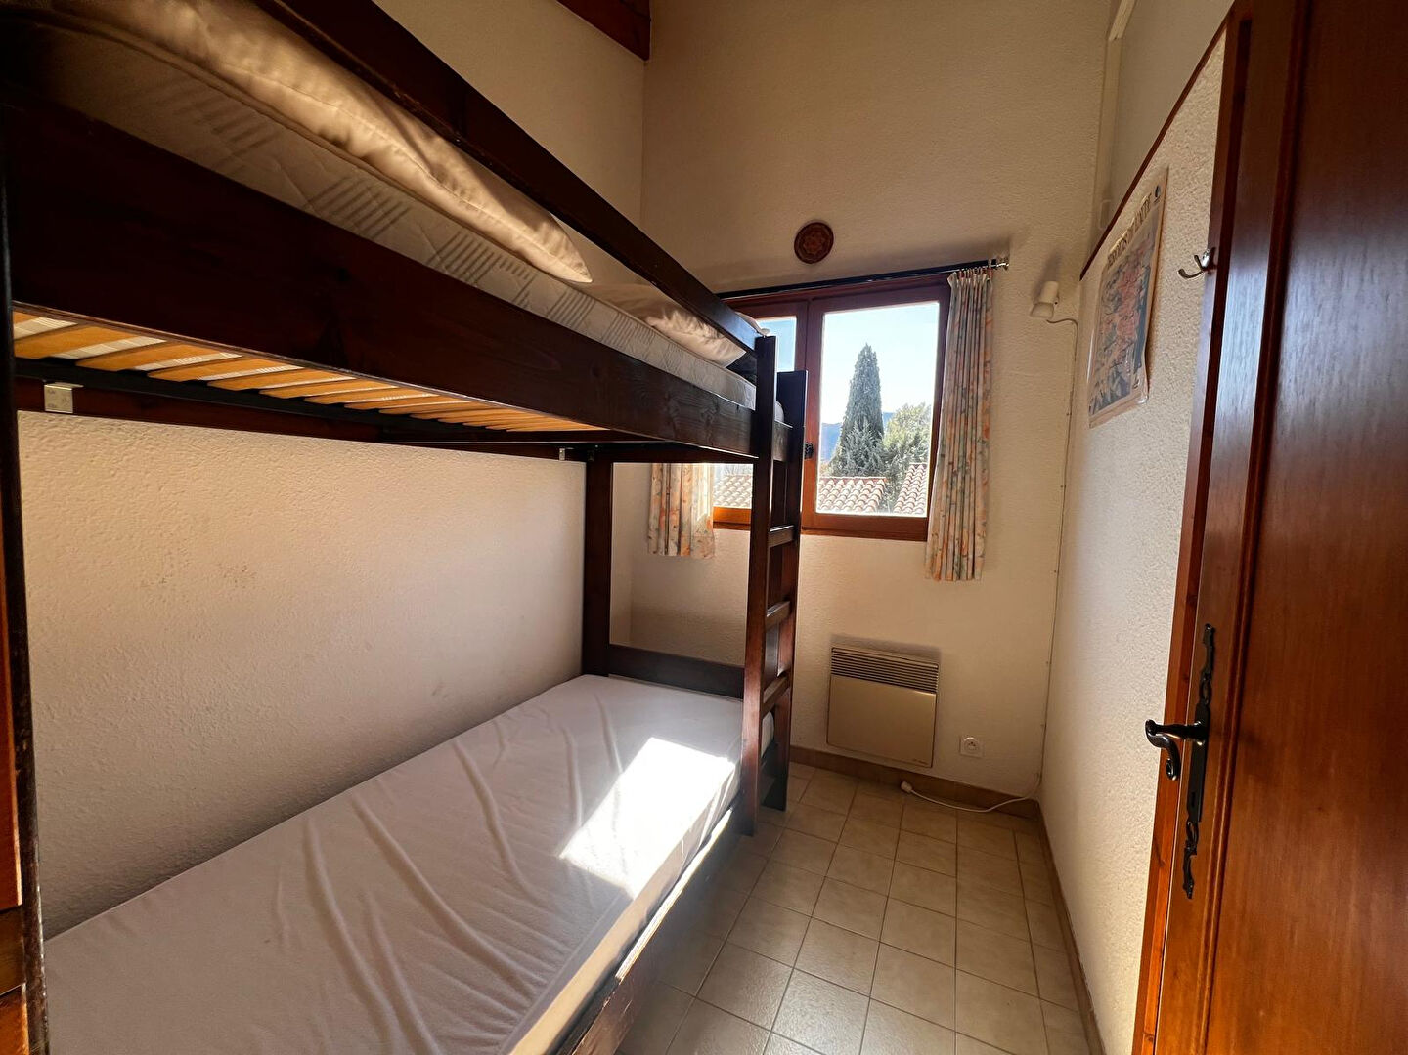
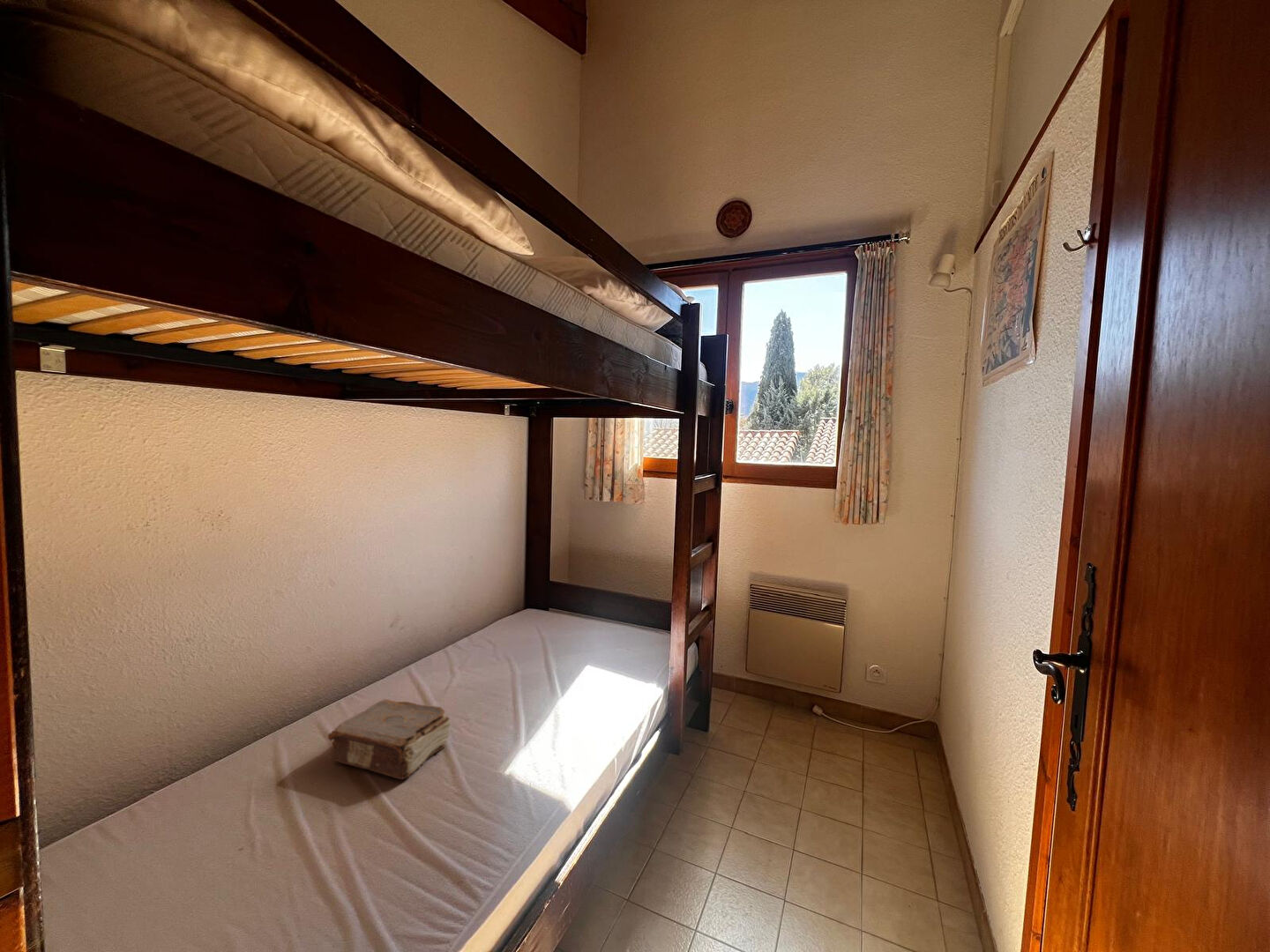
+ book (393, 734)
